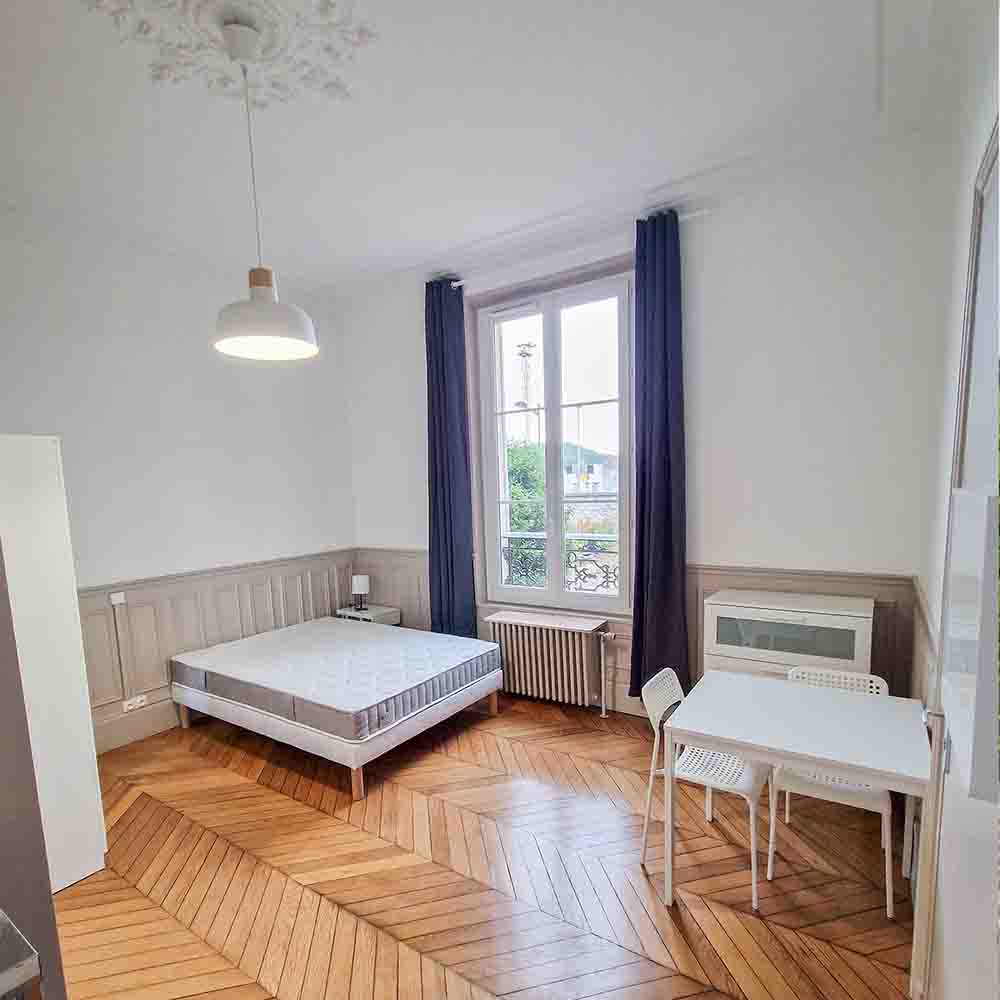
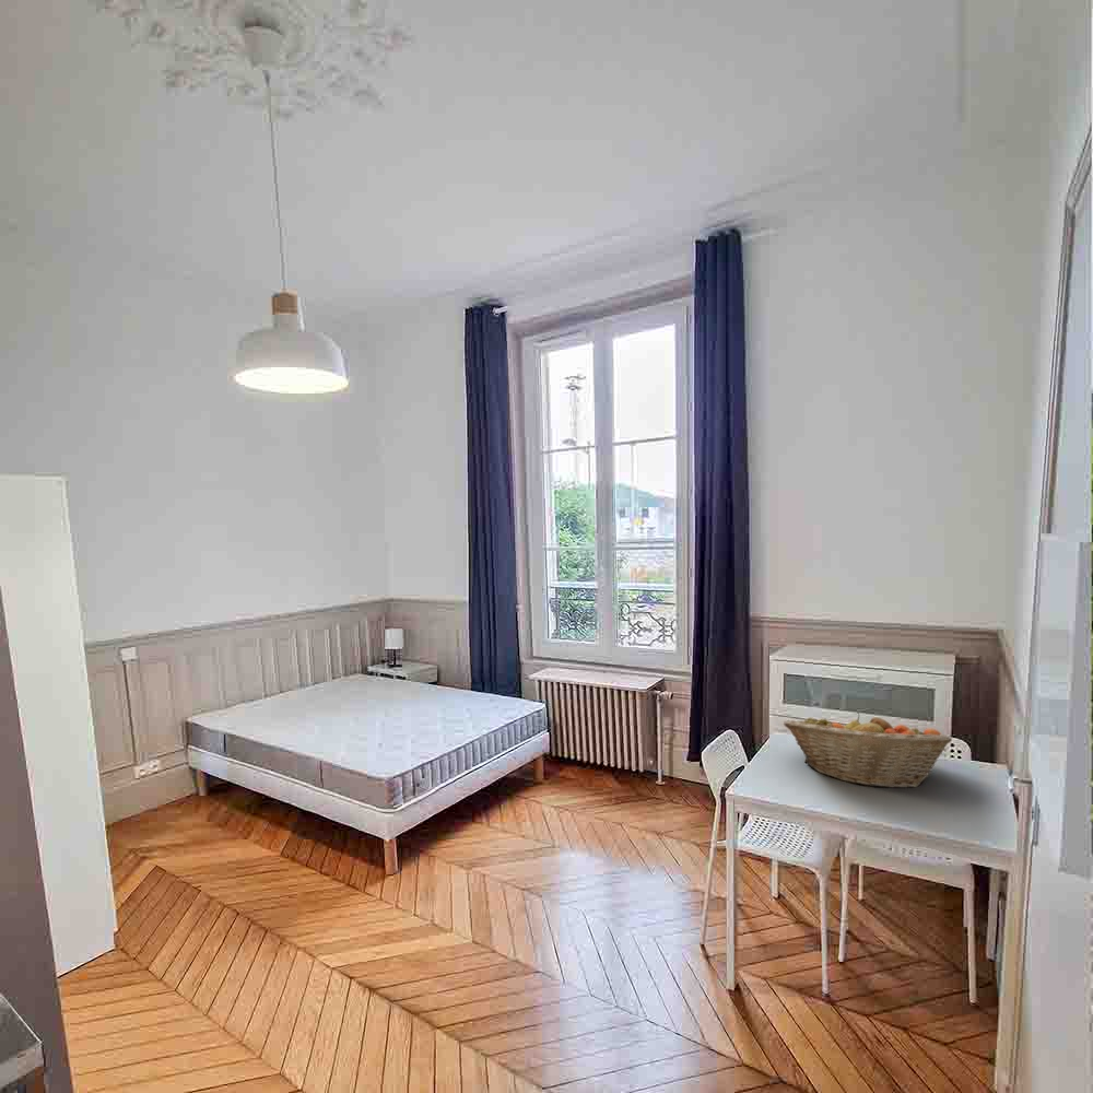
+ fruit basket (862, 741)
